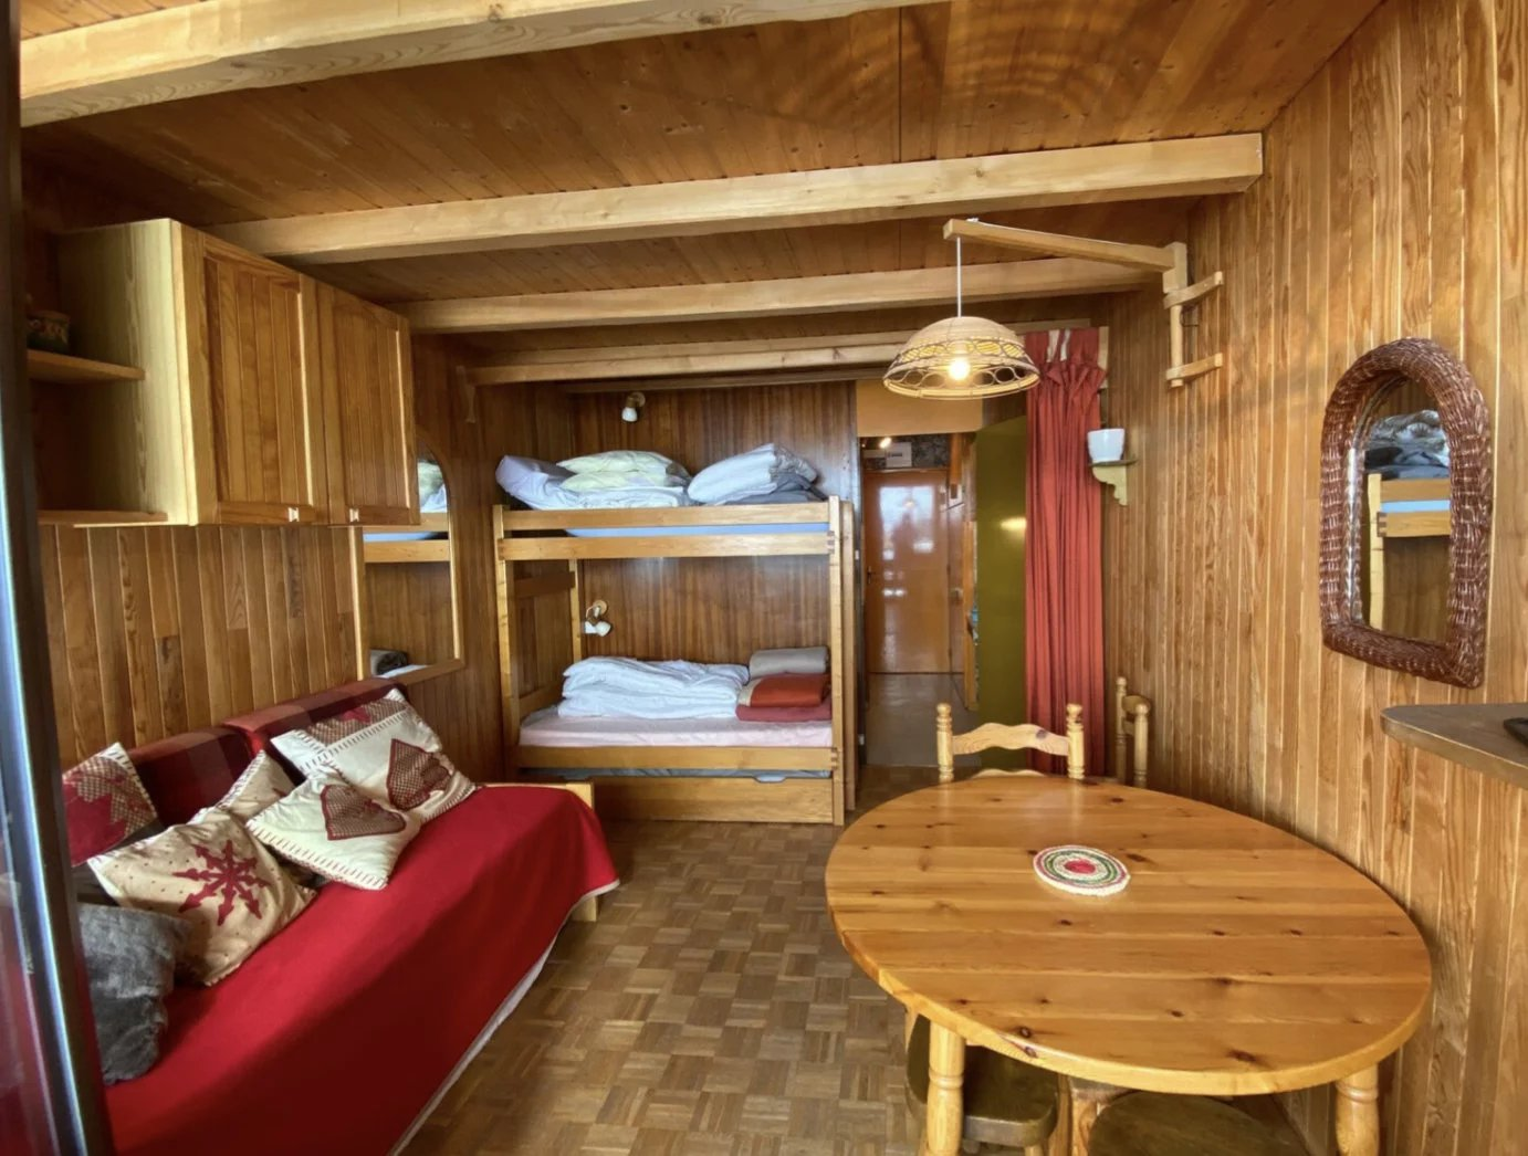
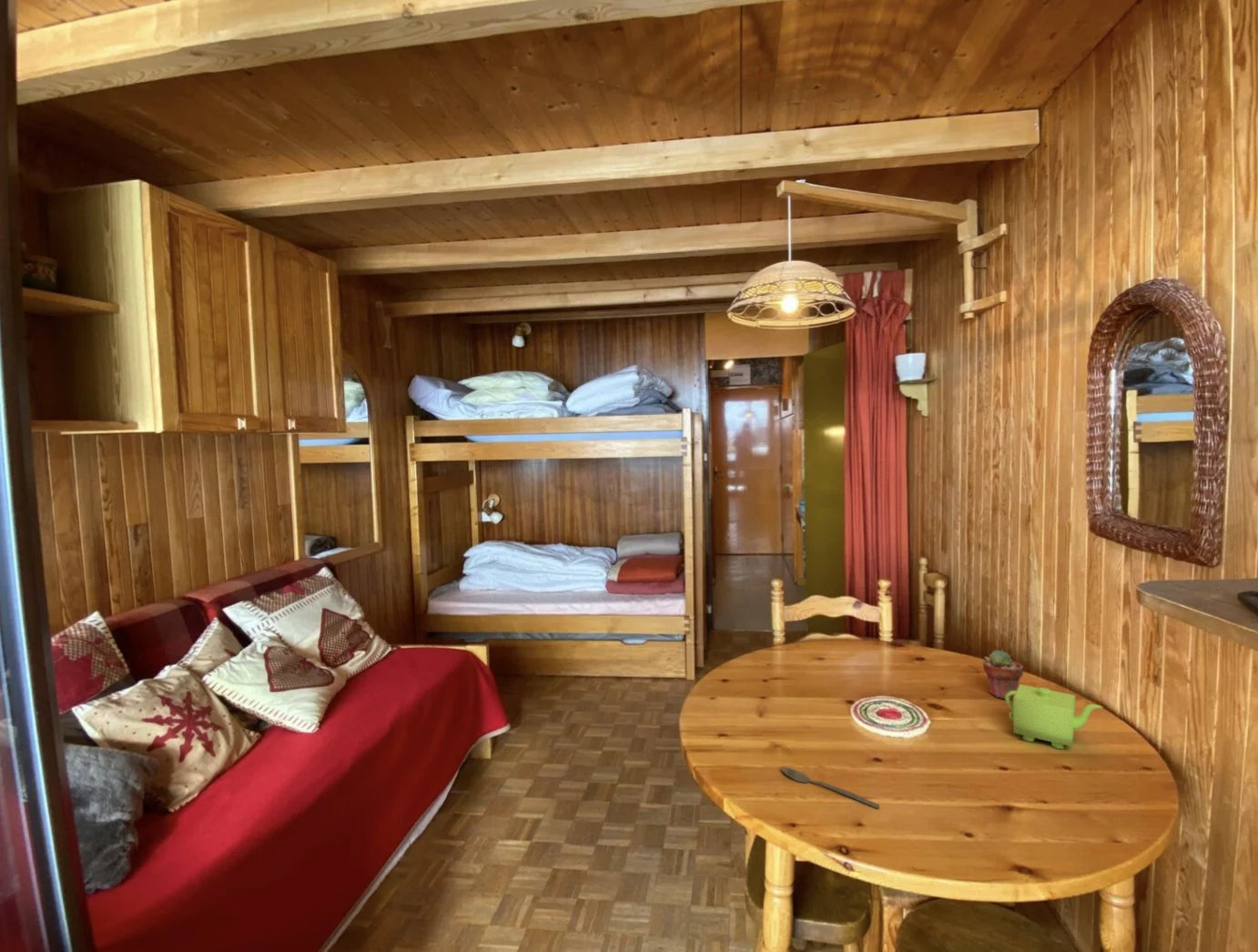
+ spoon (827, 786)
+ potted succulent (1002, 673)
+ teapot (1051, 714)
